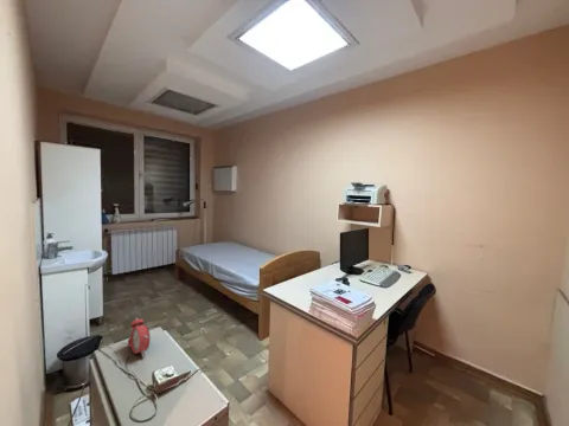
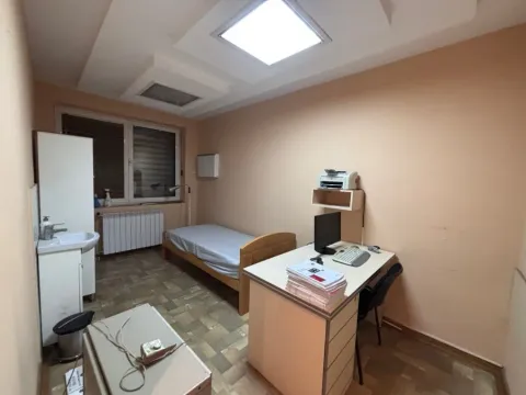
- alarm clock (139, 335)
